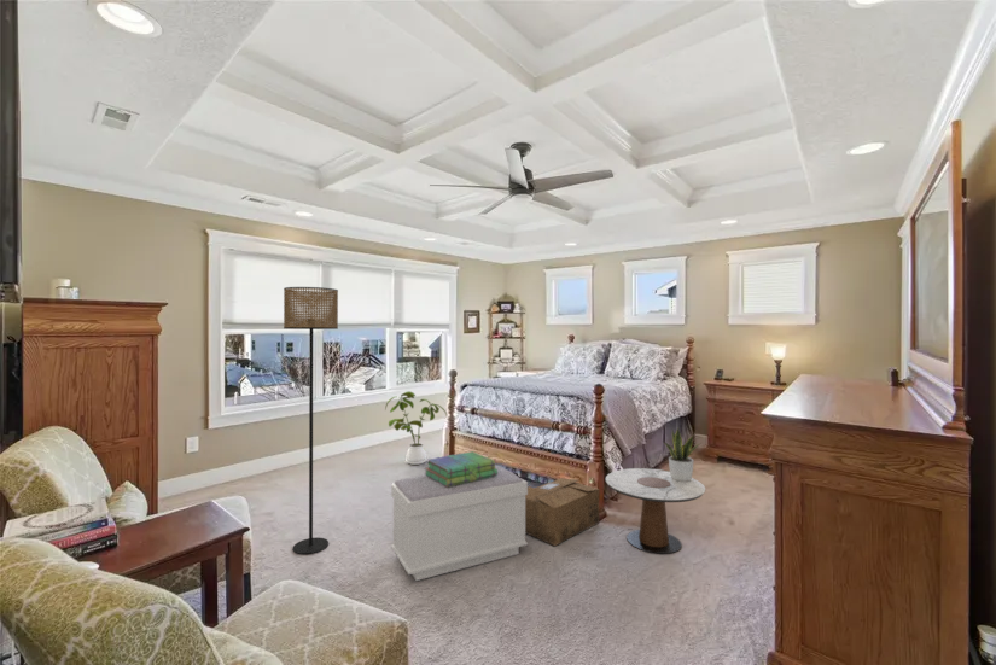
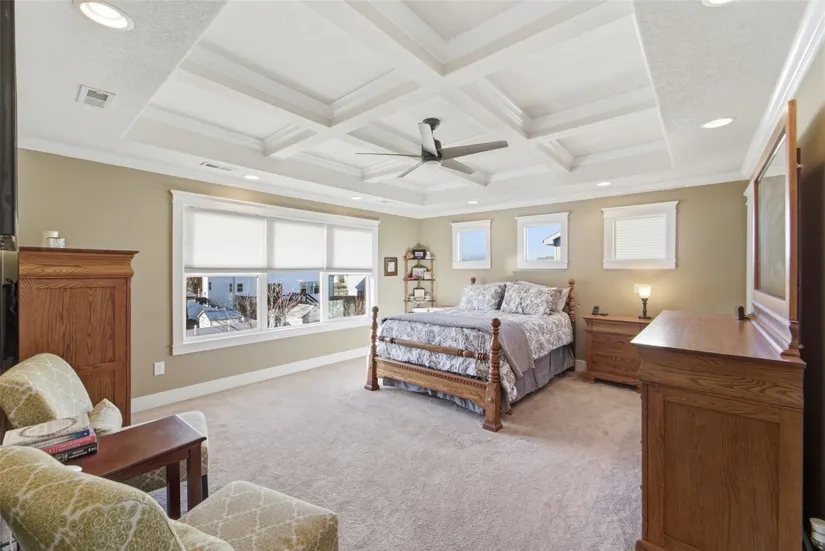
- stack of books (460, 467)
- side table (653, 511)
- house plant (407, 426)
- floor lamp (310, 418)
- cardboard box (558, 506)
- bench (459, 515)
- potted plant (681, 451)
